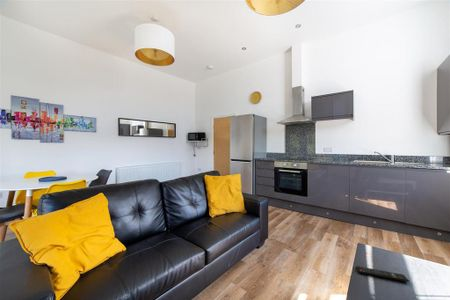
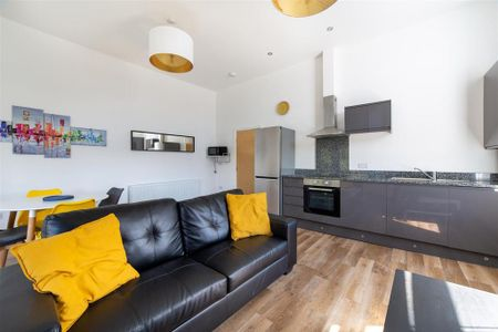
- remote control (380, 273)
